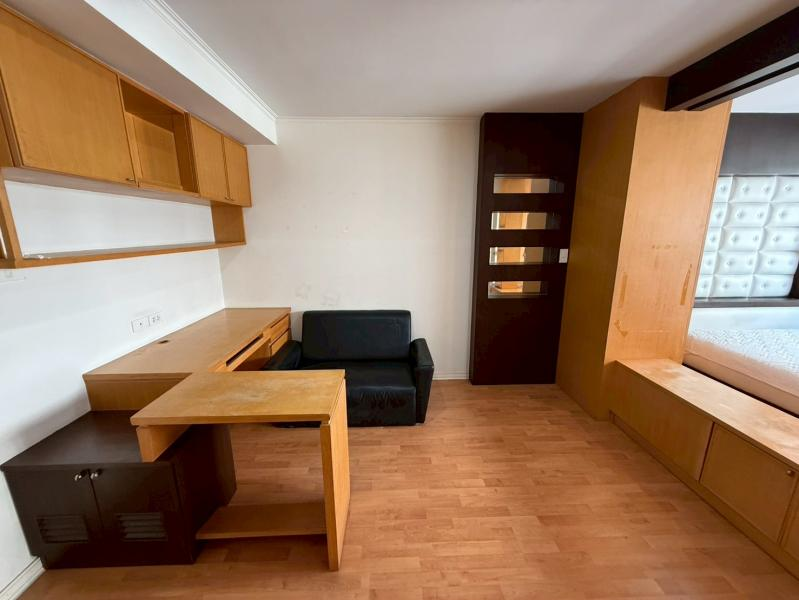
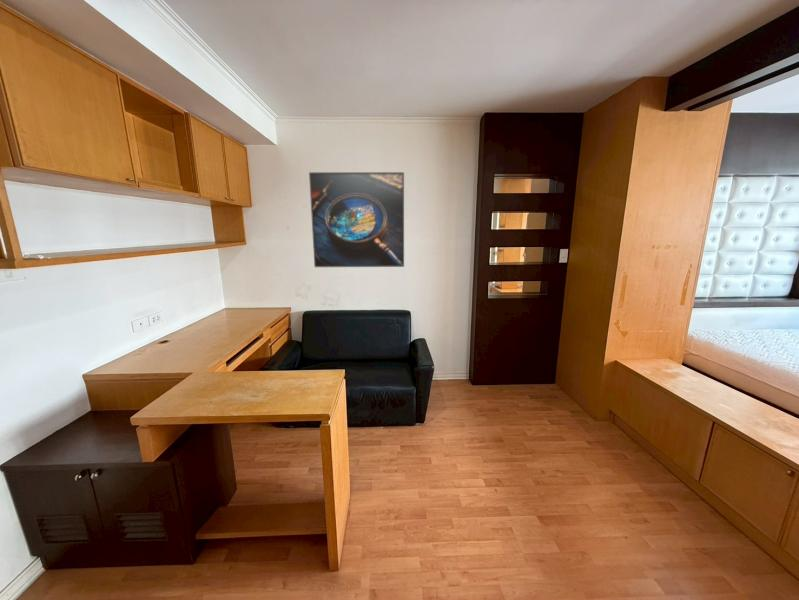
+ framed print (358, 221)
